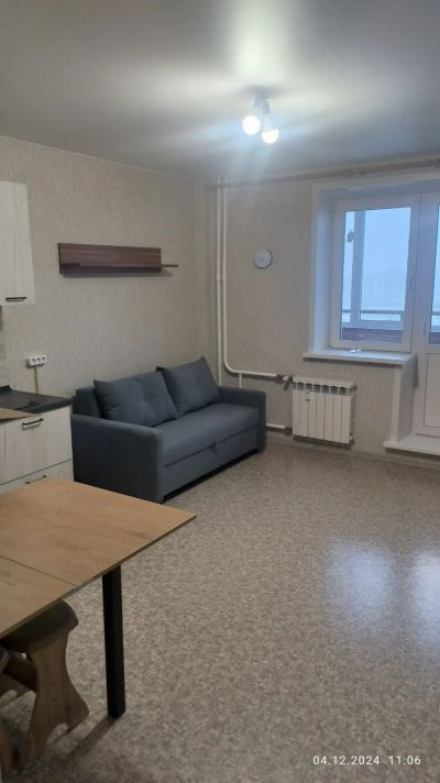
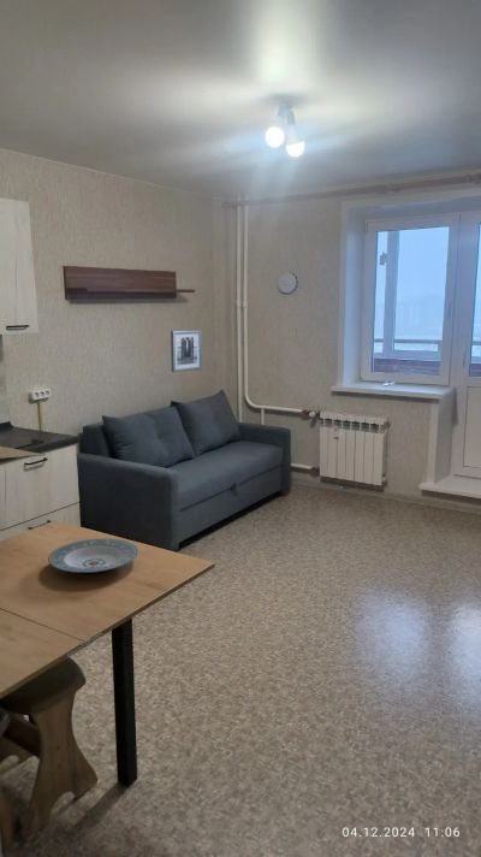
+ wall art (186, 350)
+ plate (94, 558)
